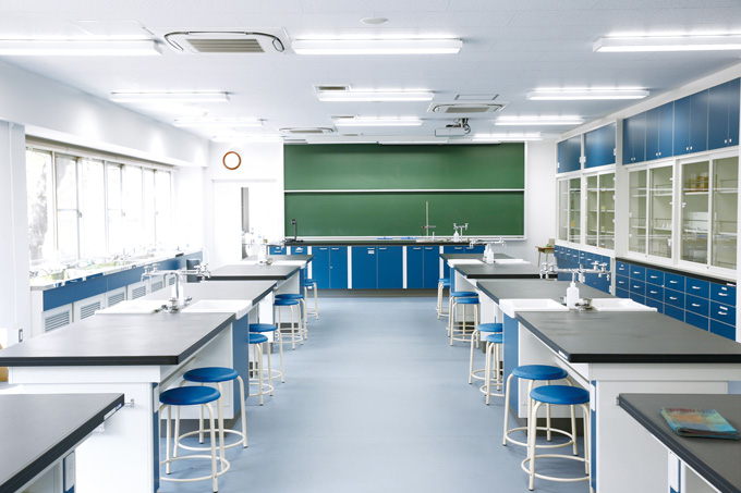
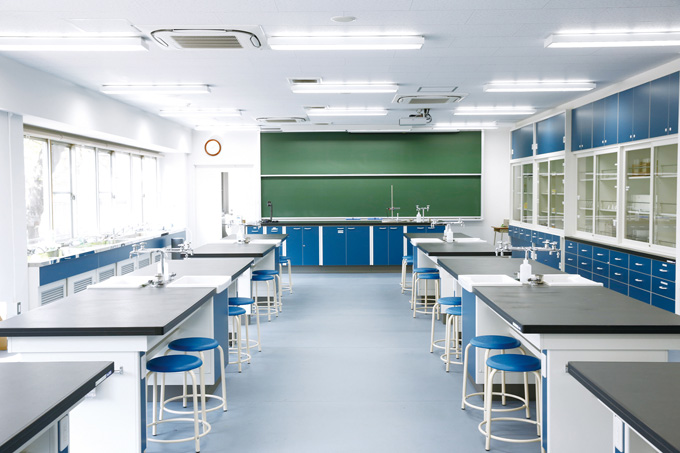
- dish towel (696, 420)
